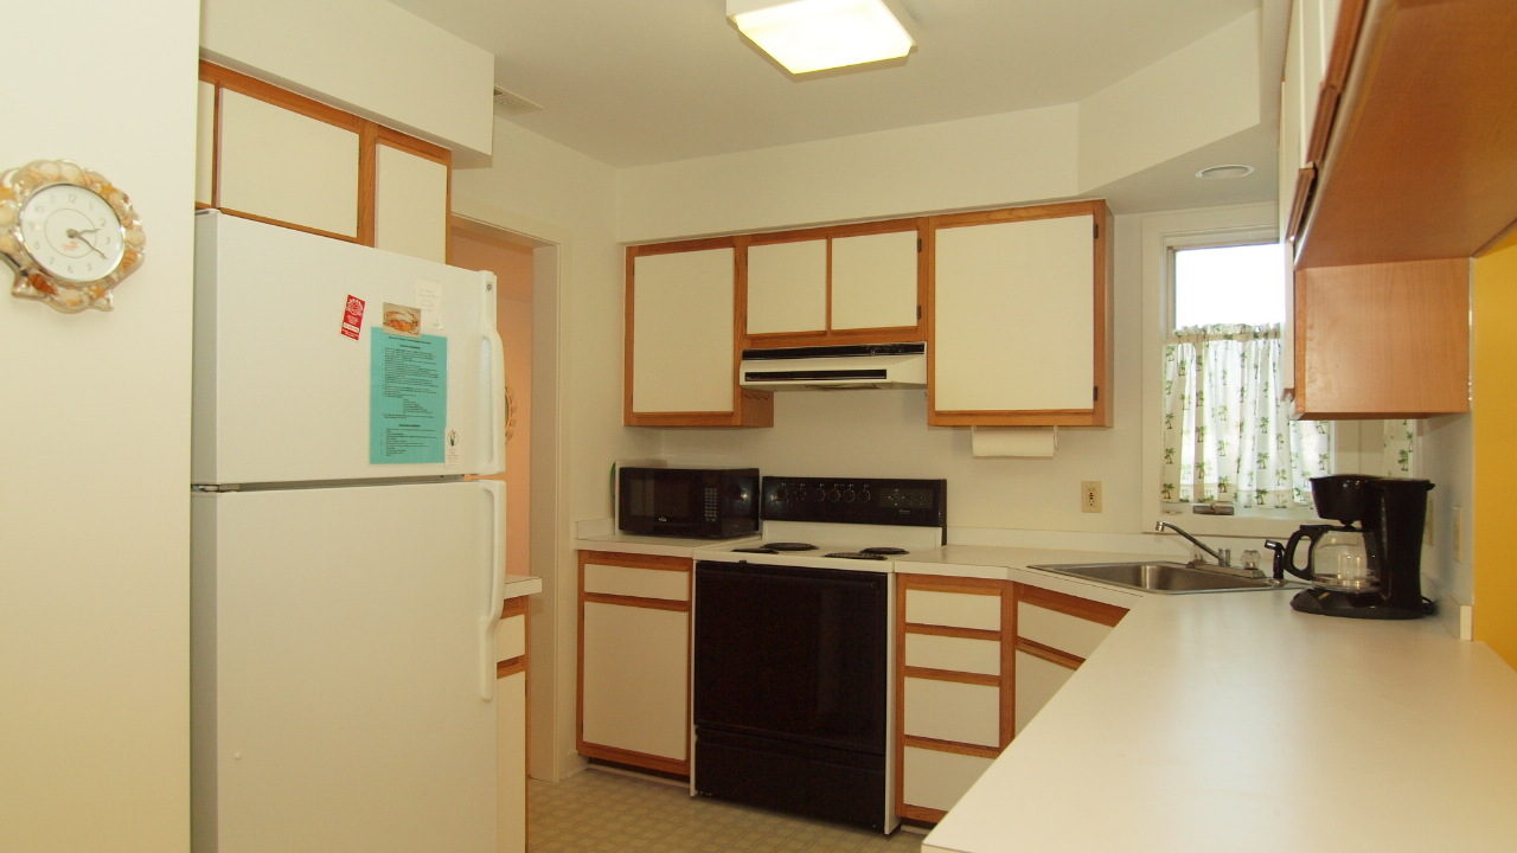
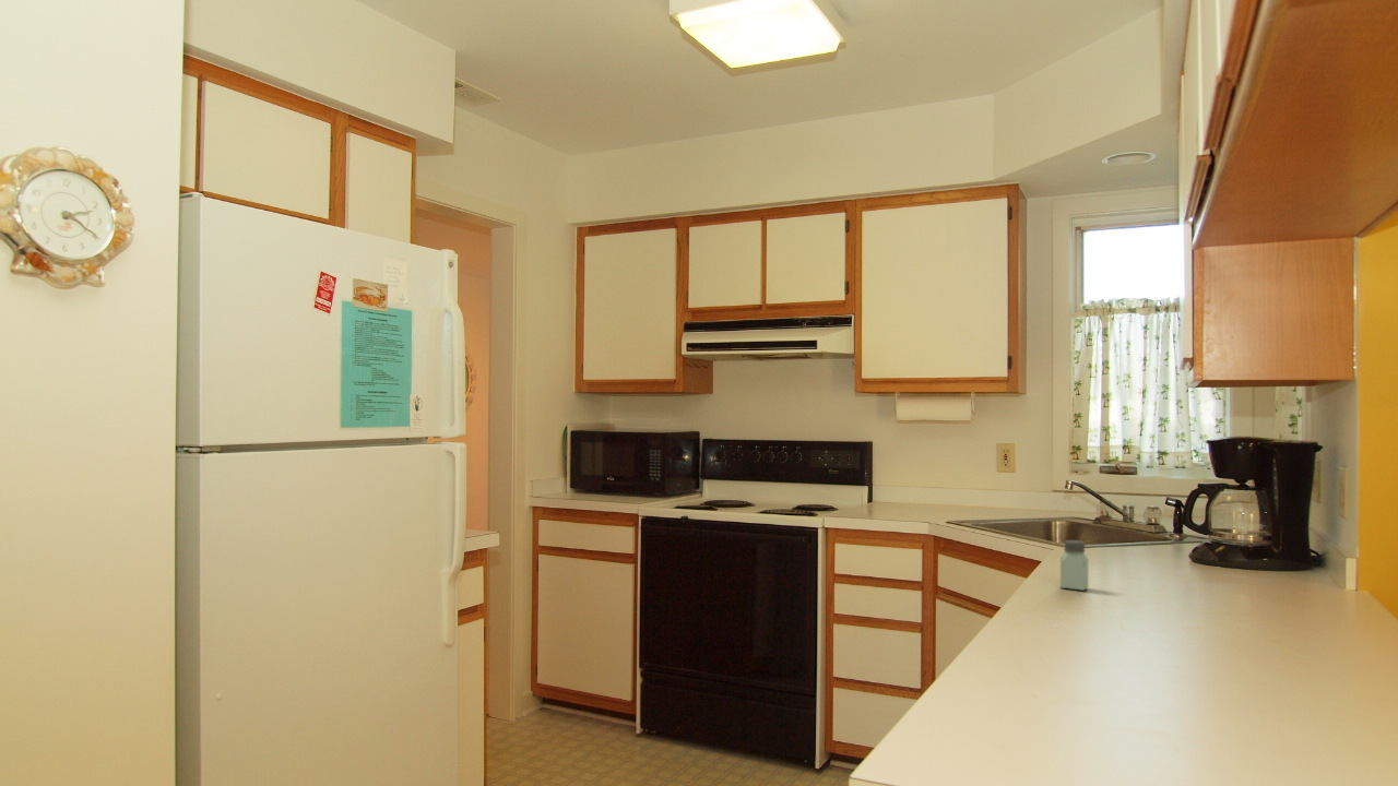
+ saltshaker (1074, 564)
